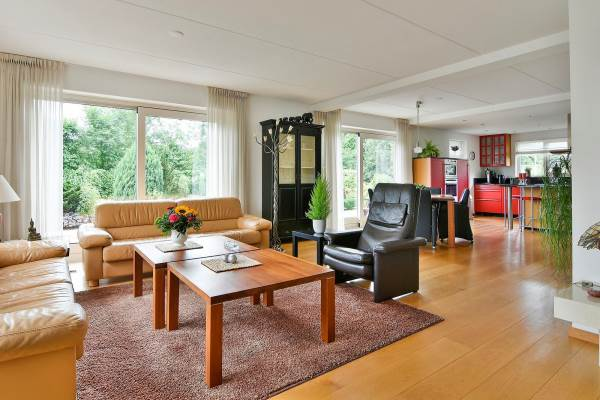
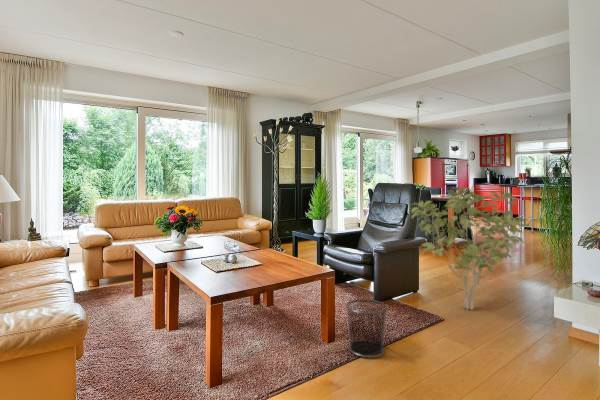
+ waste bin (366, 327)
+ shrub (466, 247)
